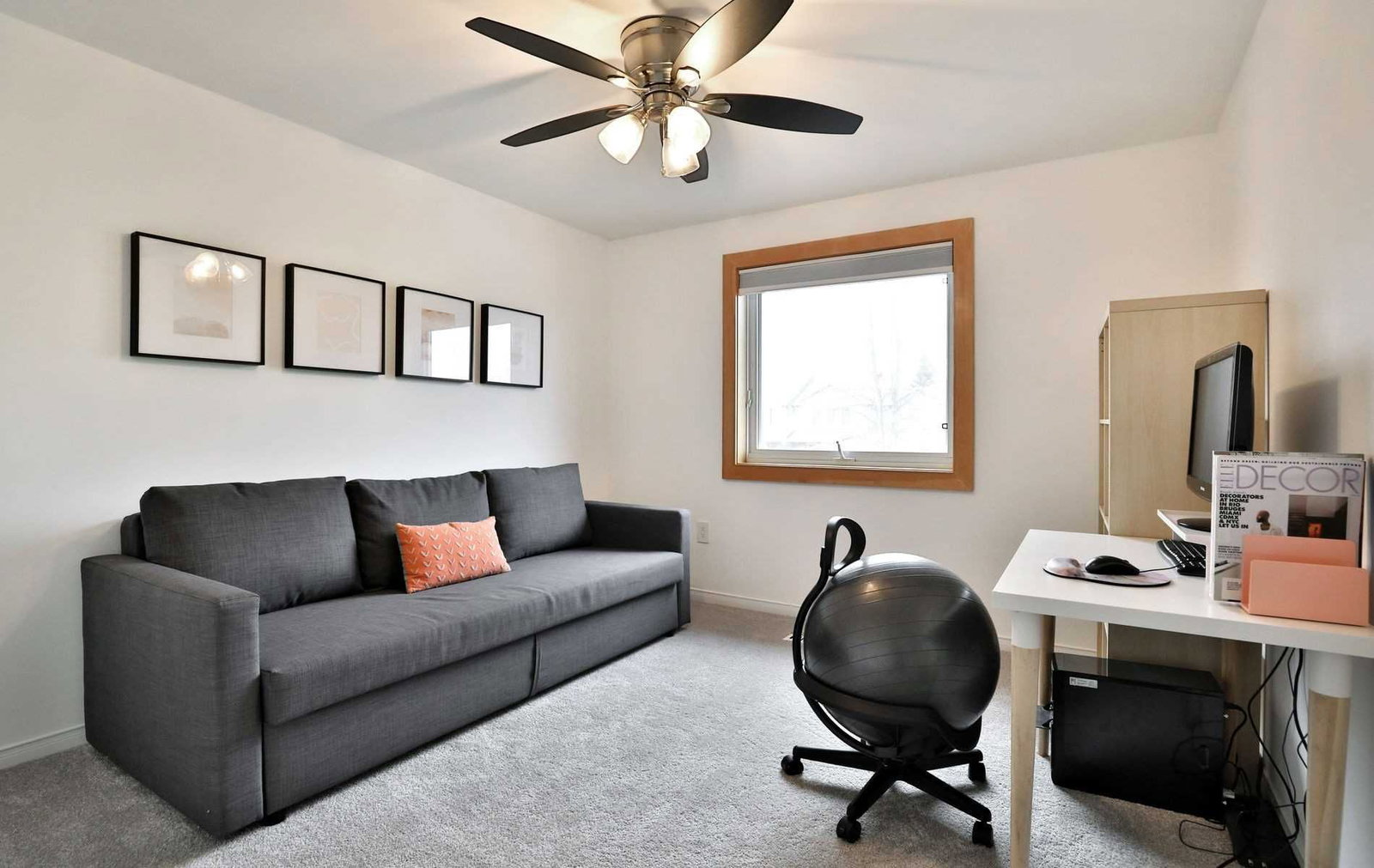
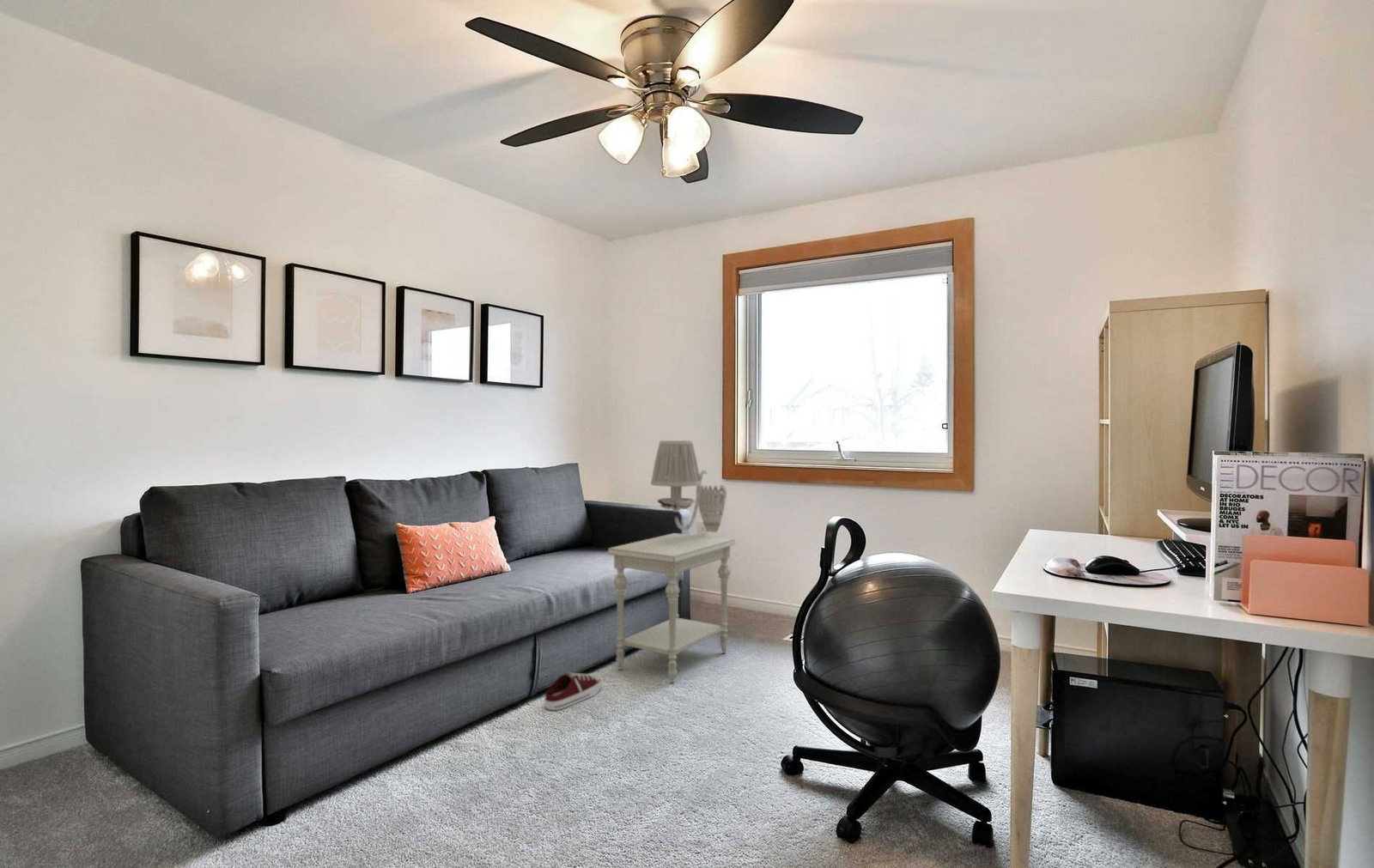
+ wall sconce (686, 486)
+ shoe (574, 684)
+ side table (674, 602)
